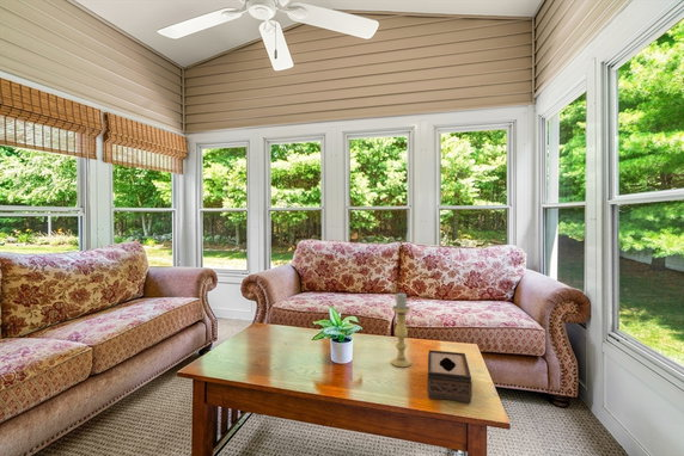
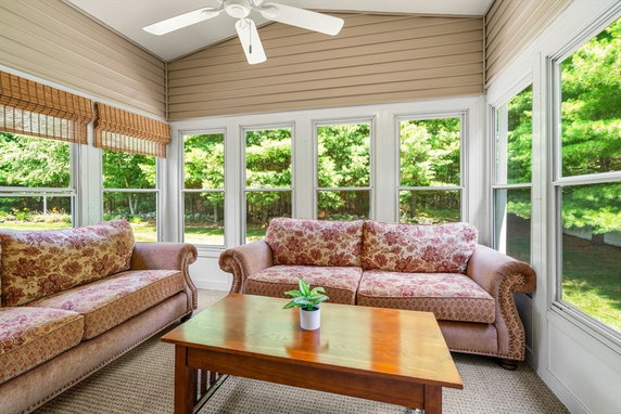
- tissue box (447, 374)
- candle holder (401, 327)
